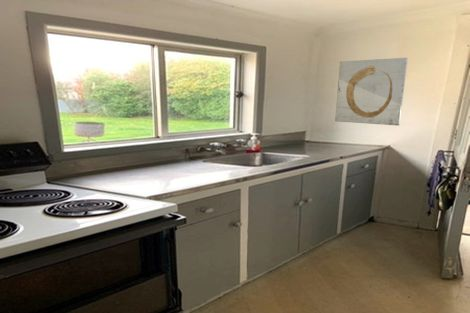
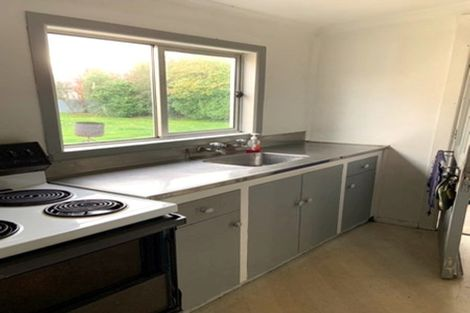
- wall art (368, 92)
